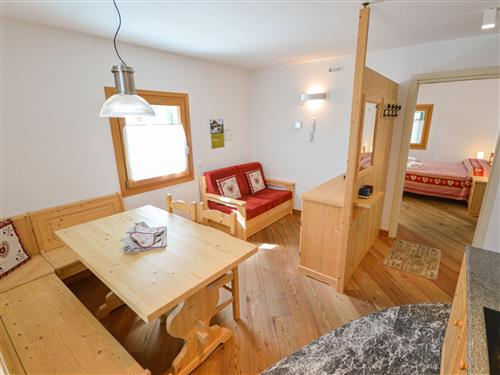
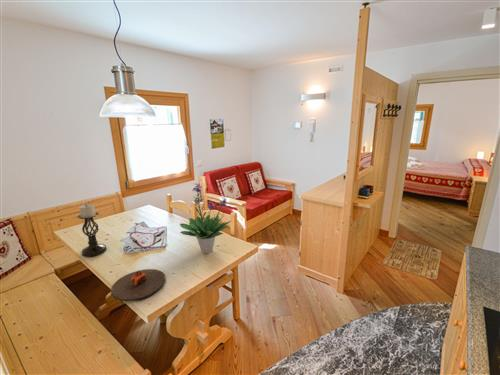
+ potted plant (206, 217)
+ candle holder (90, 227)
+ plate (138, 278)
